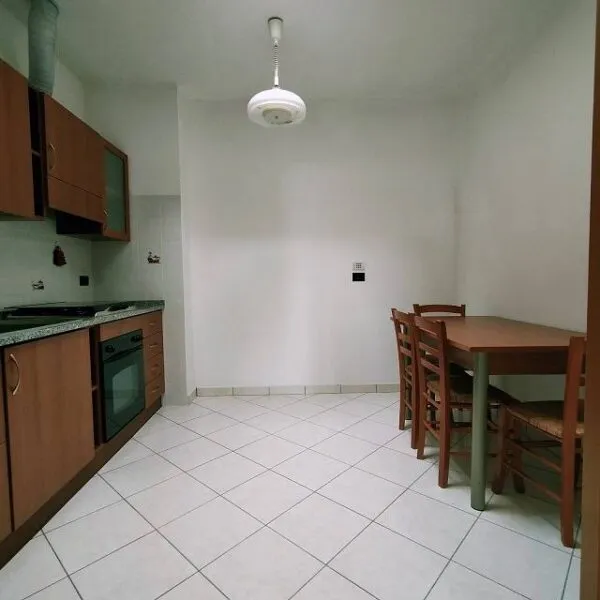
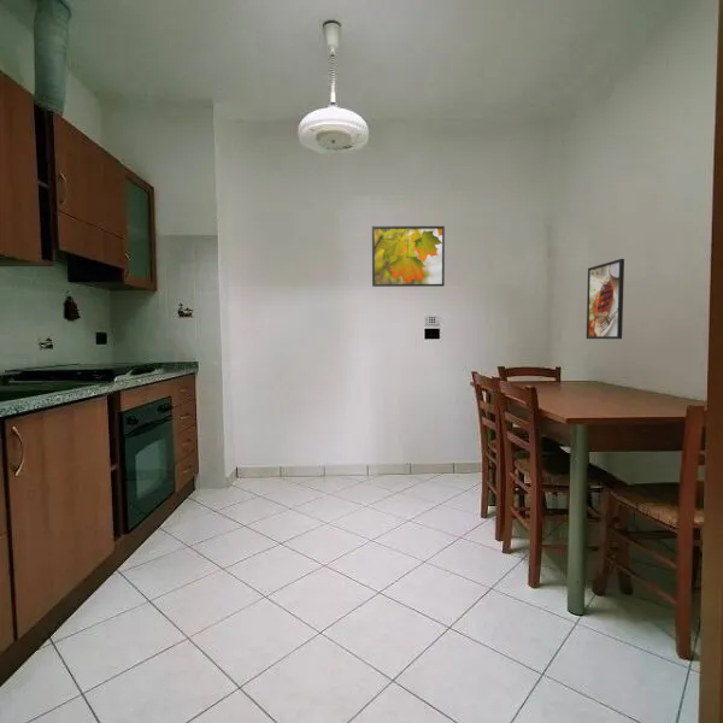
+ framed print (407, 255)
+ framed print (604, 301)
